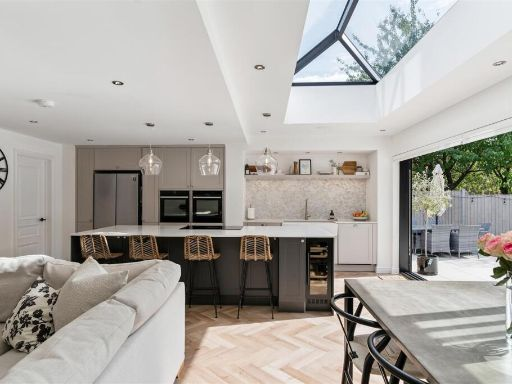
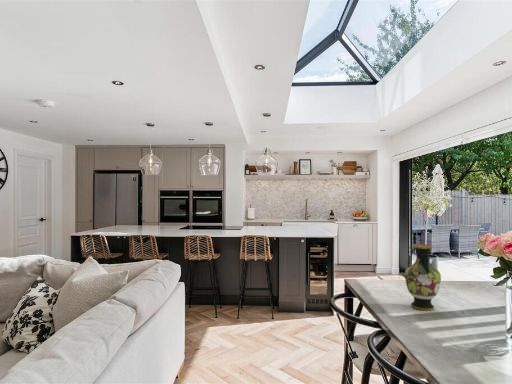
+ vase (422, 276)
